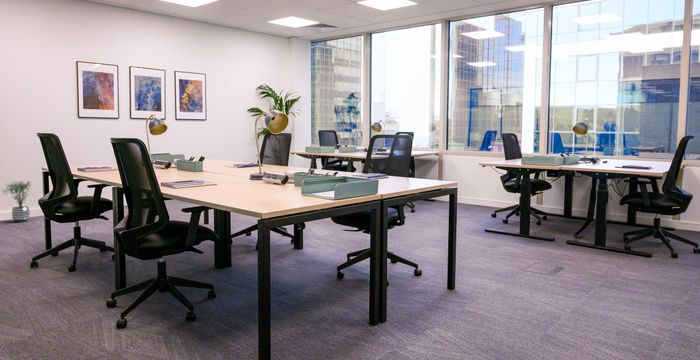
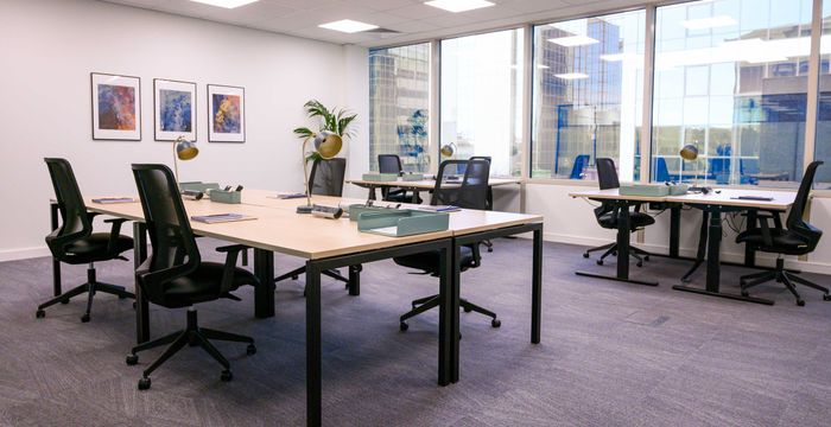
- potted plant (19, 200)
